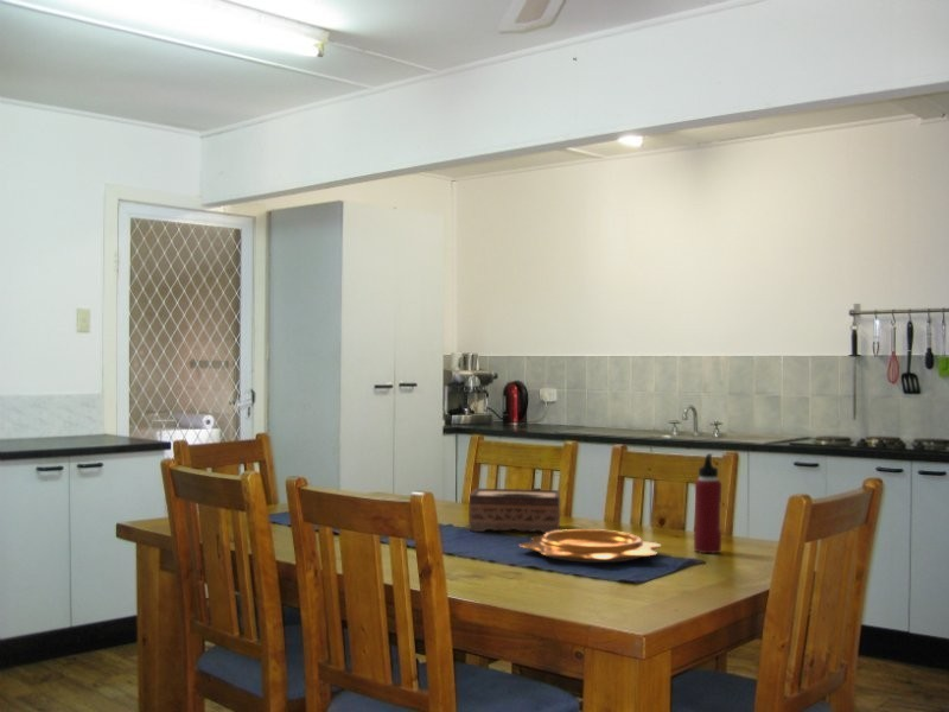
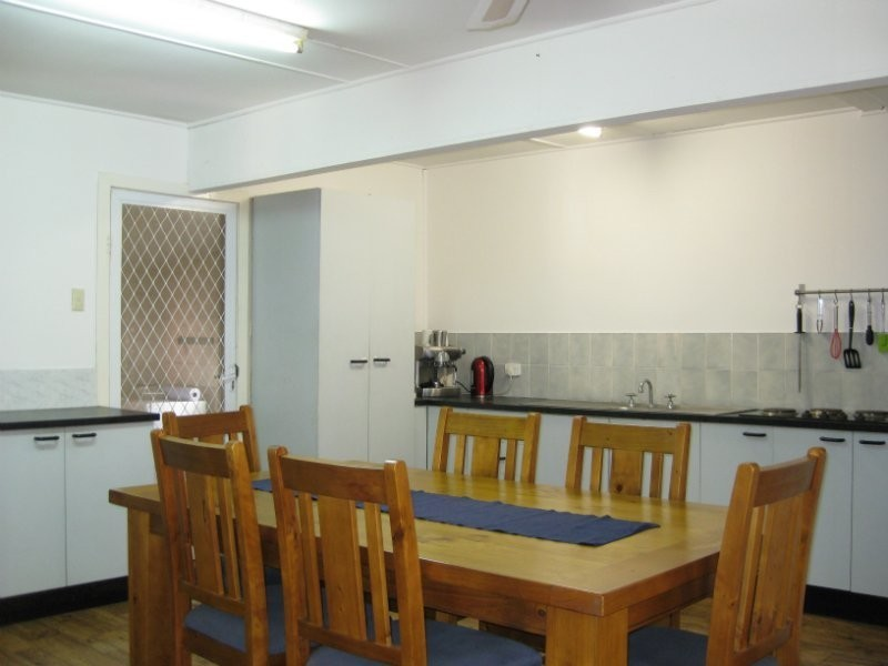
- decorative bowl (591, 545)
- water bottle (707, 502)
- tissue box (515, 509)
